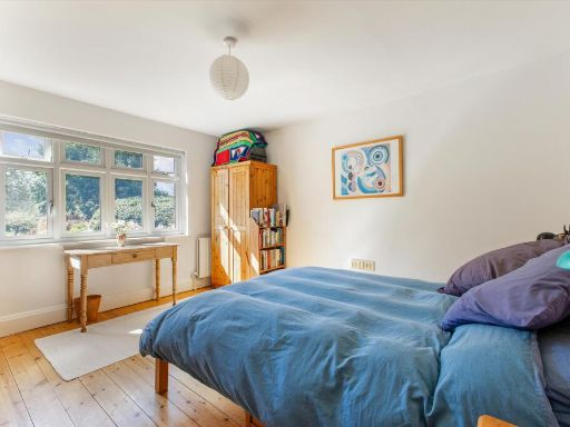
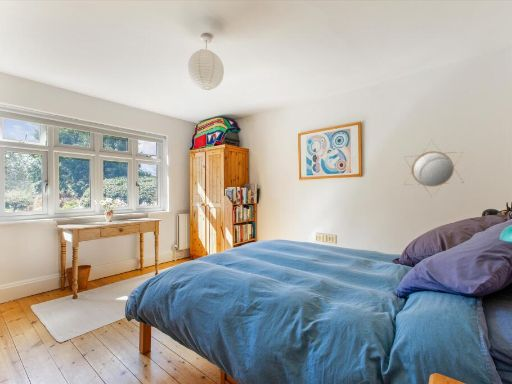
+ home mirror (432, 169)
